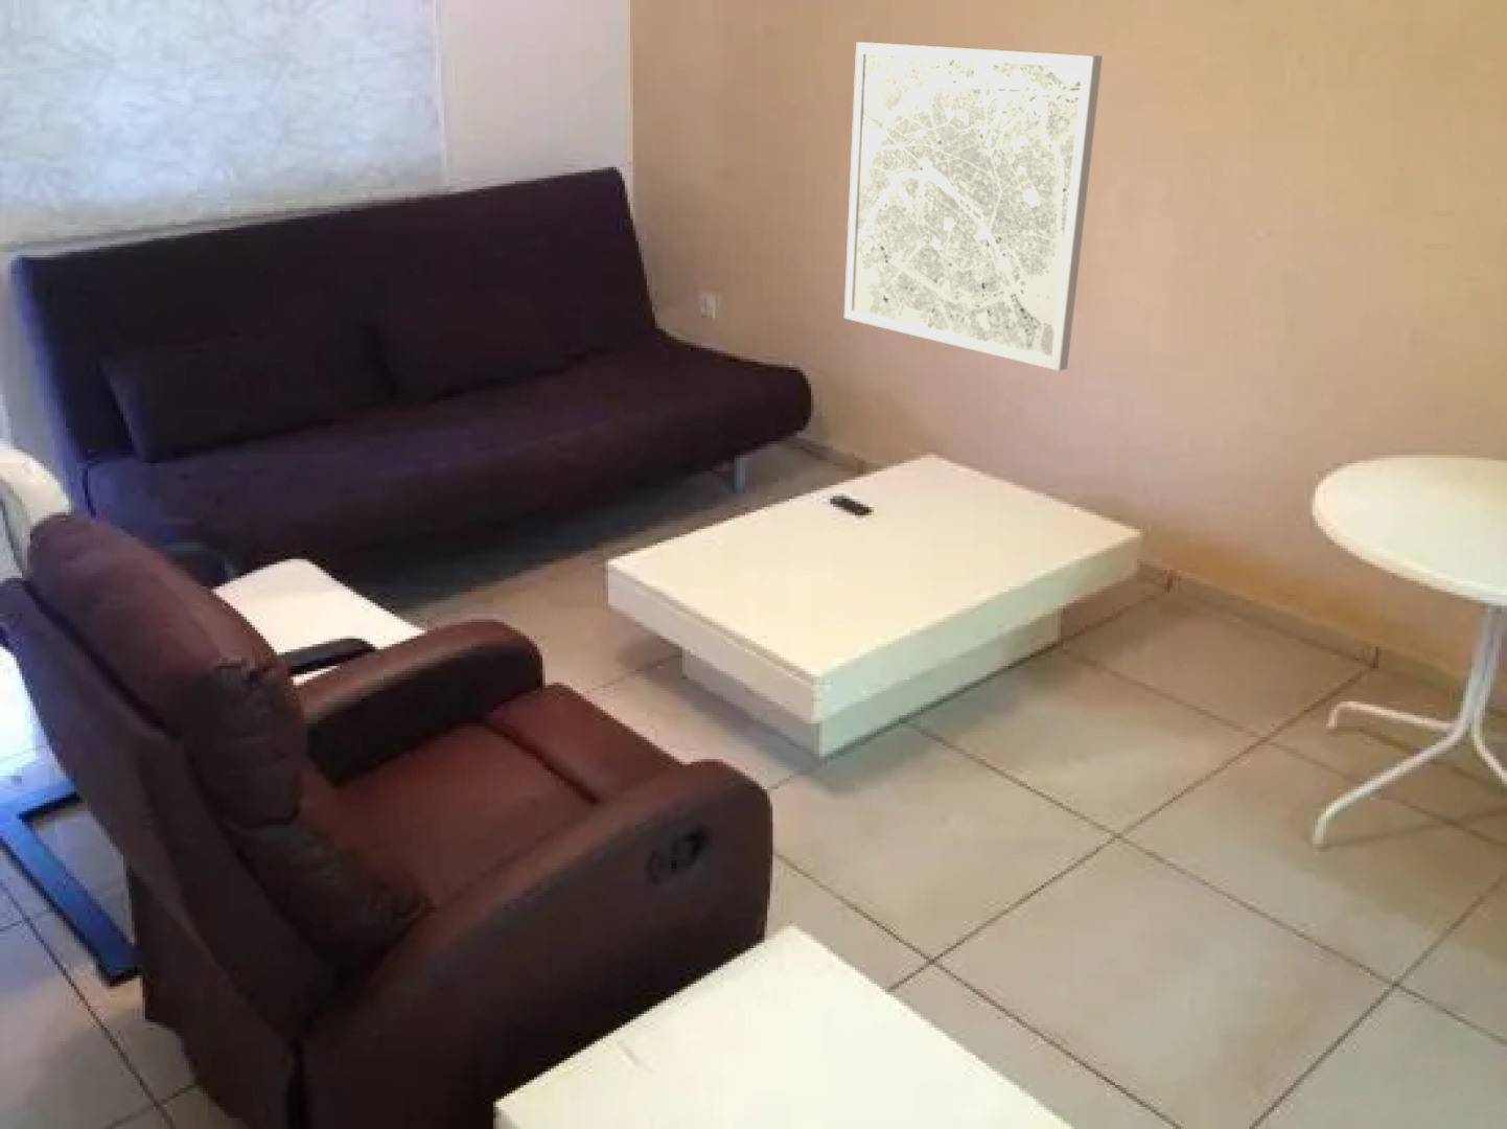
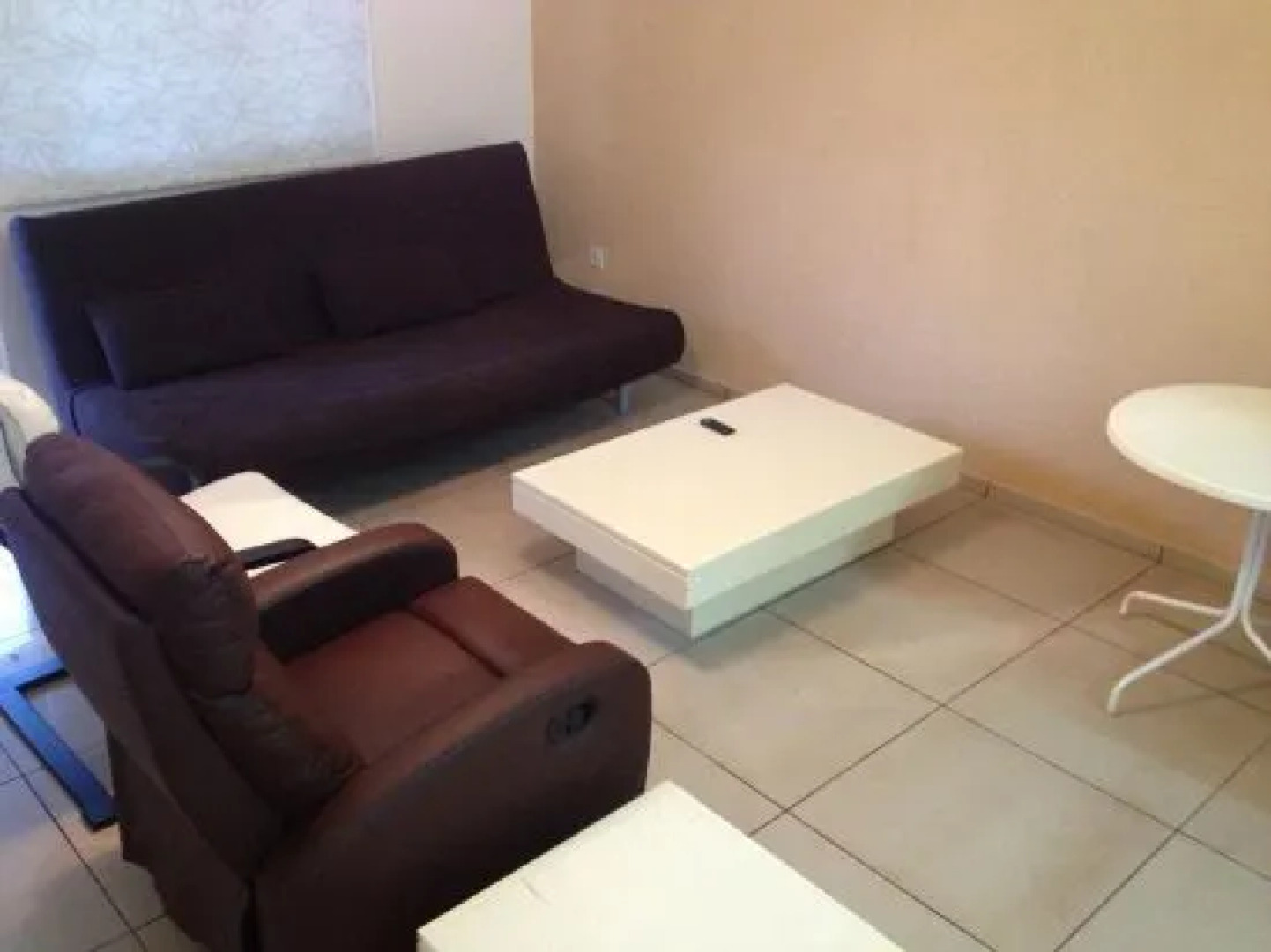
- wall art (958, 200)
